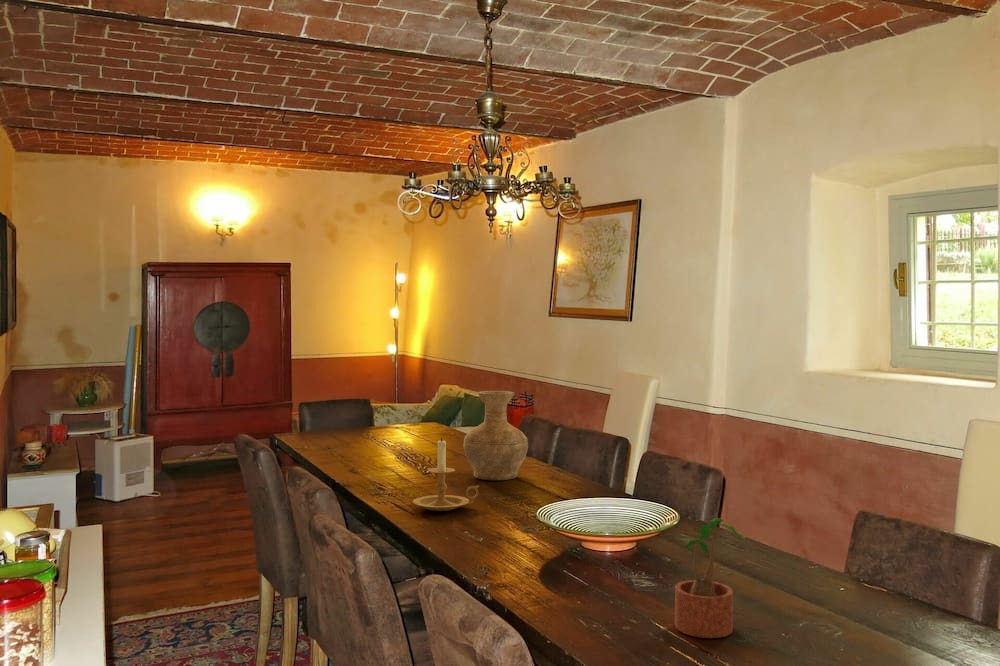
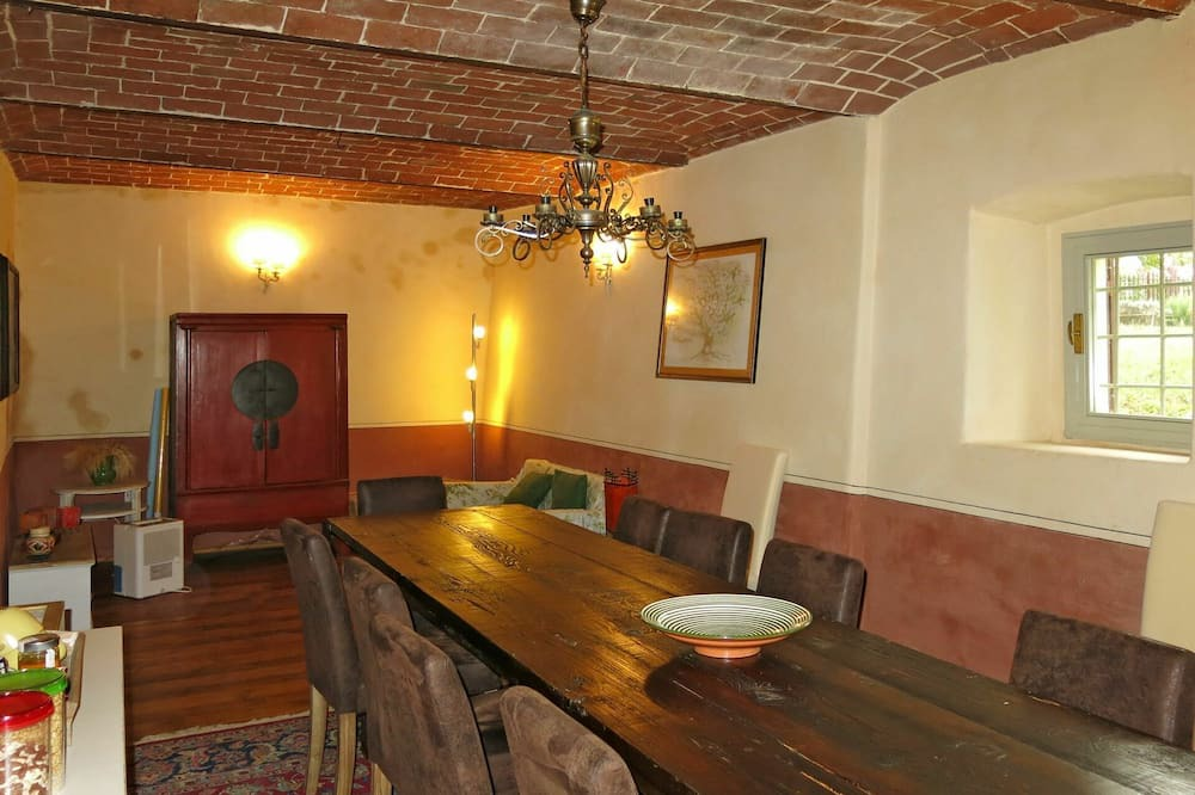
- potted plant (710, 574)
- candle holder (441, 473)
- vase (495, 434)
